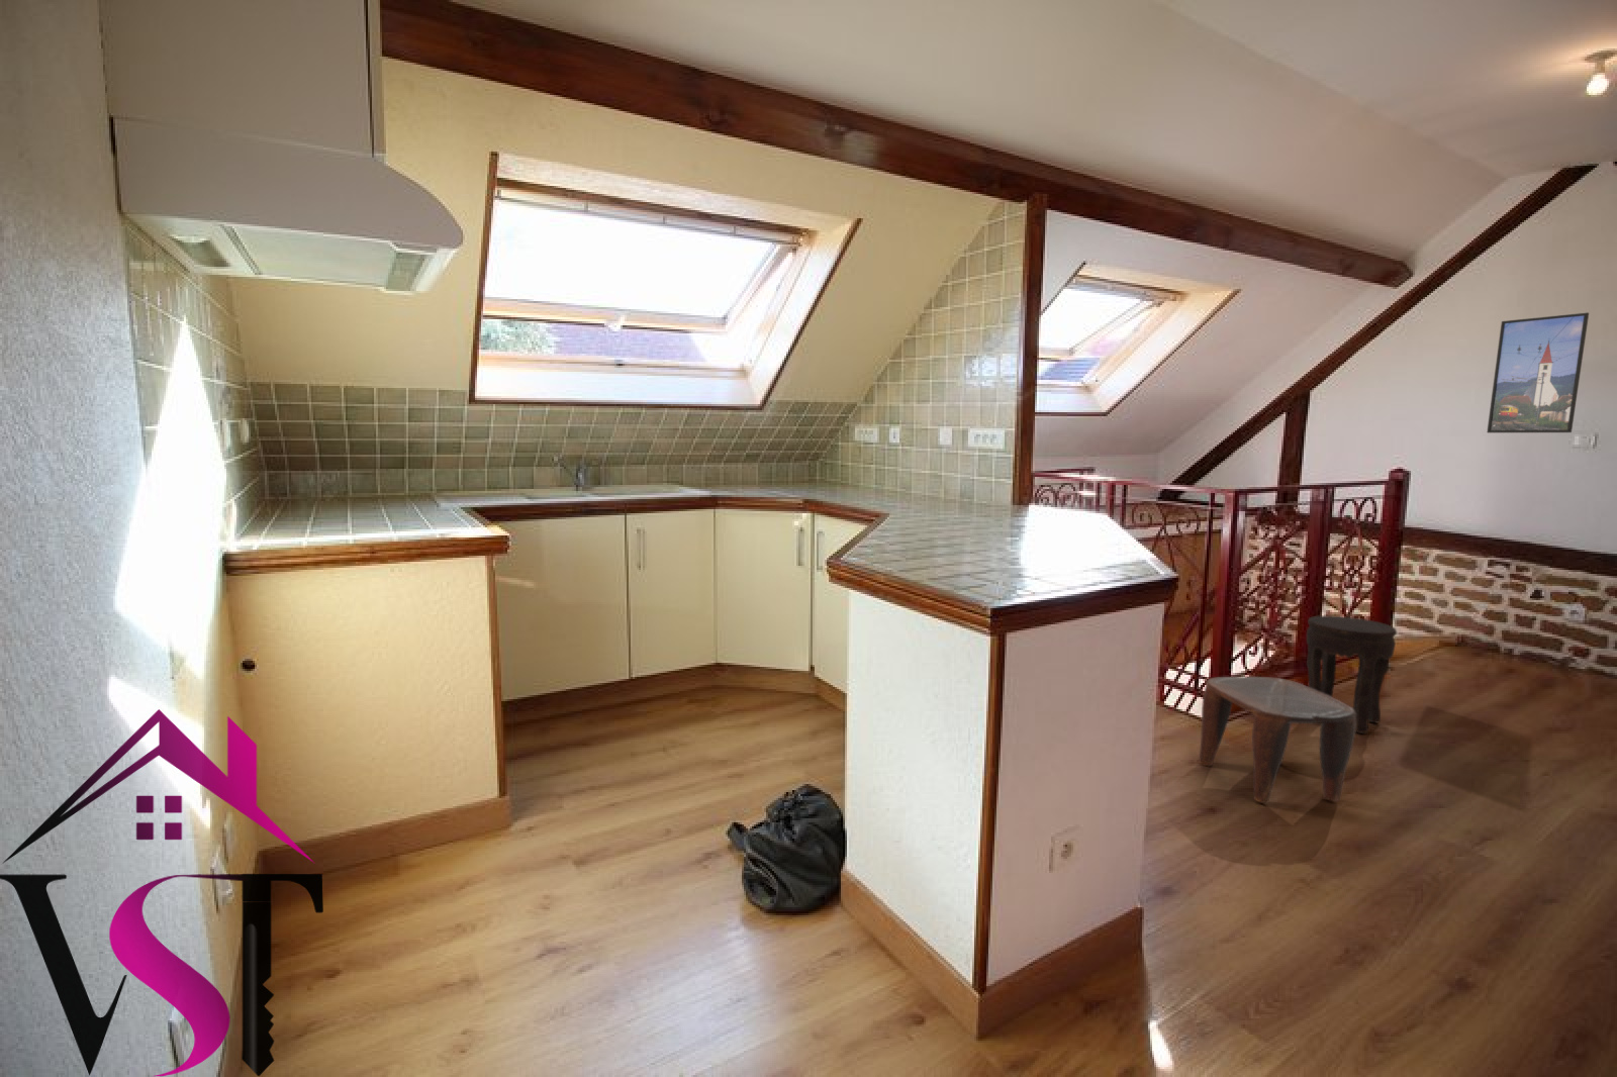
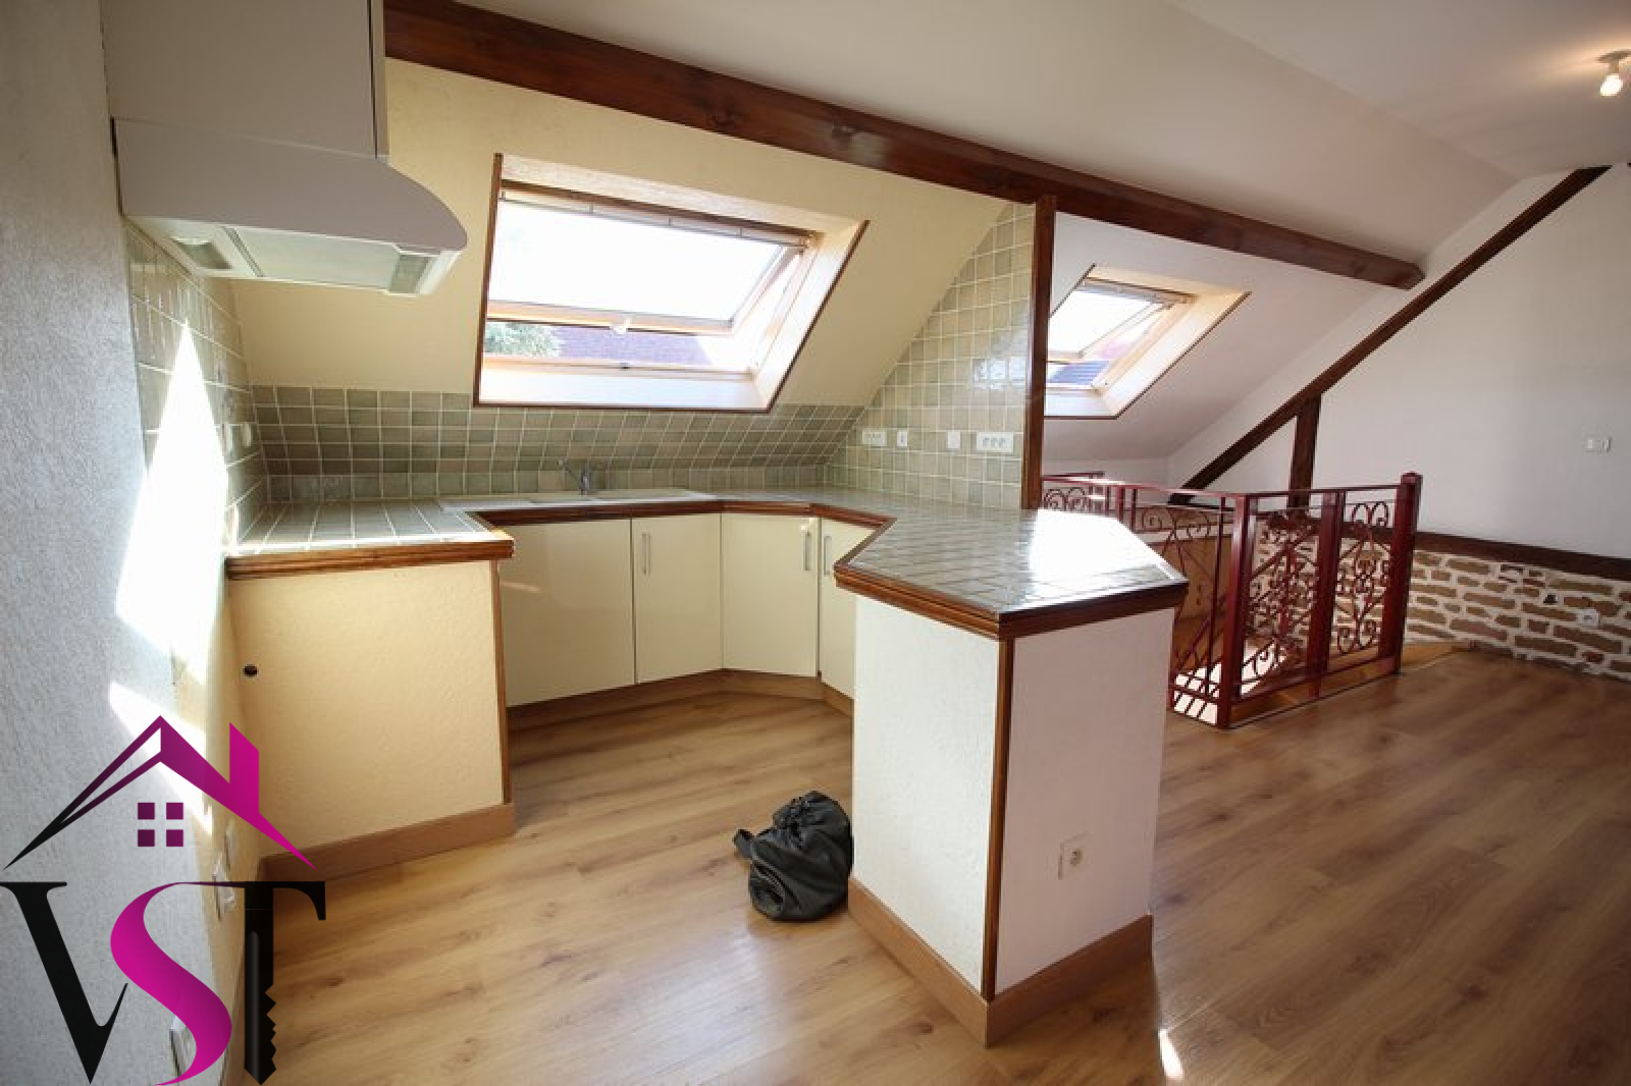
- stool (1272, 737)
- side table (1334, 671)
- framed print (1535, 375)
